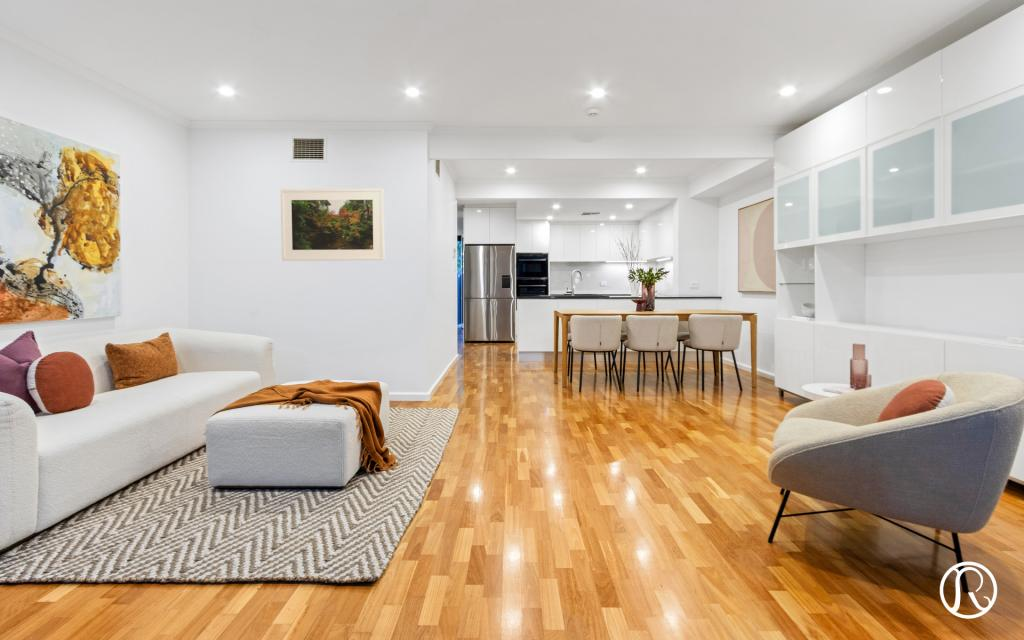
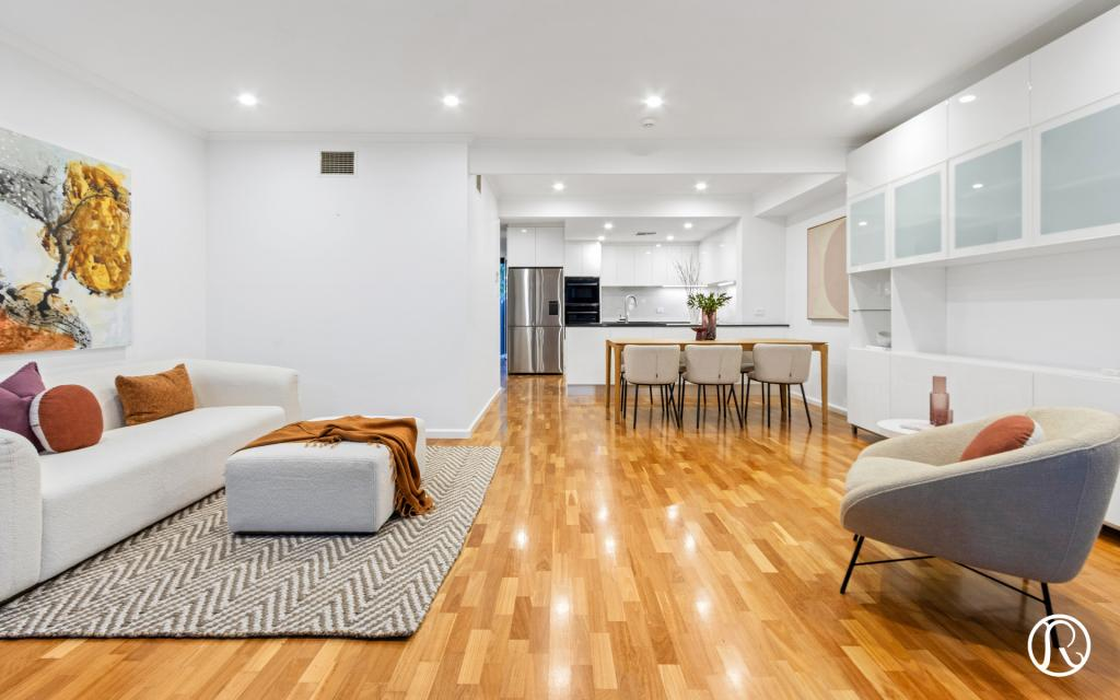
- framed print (332, 224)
